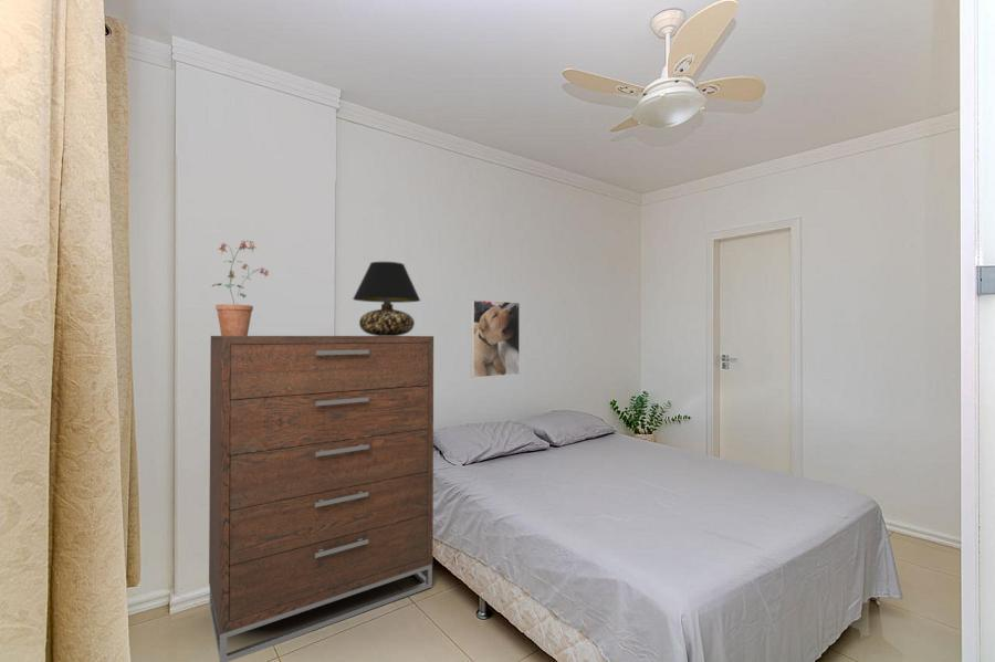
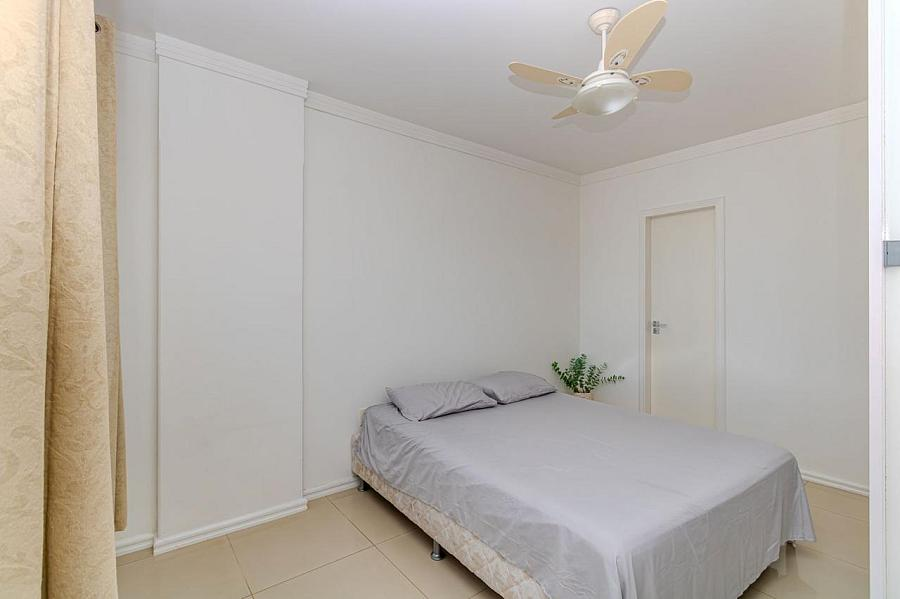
- dresser (326, 466)
- table lamp (387, 300)
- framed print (495, 338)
- potted plant (238, 286)
